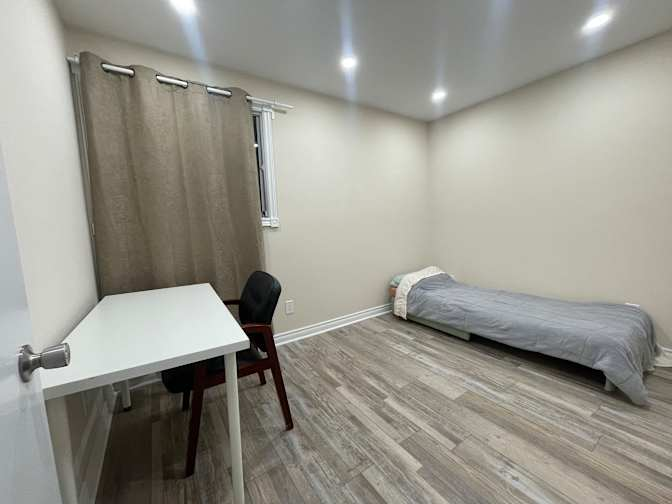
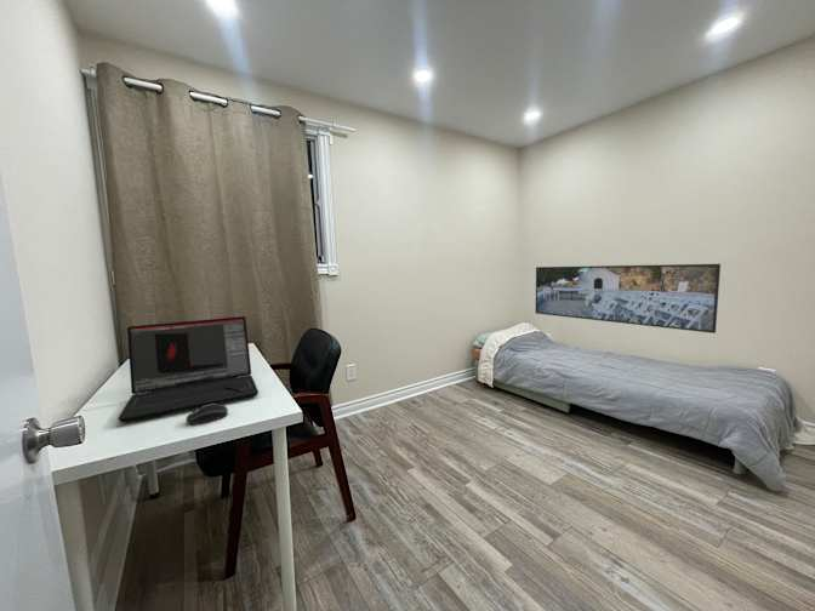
+ computer mouse (206, 411)
+ laptop (192, 360)
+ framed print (609, 293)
